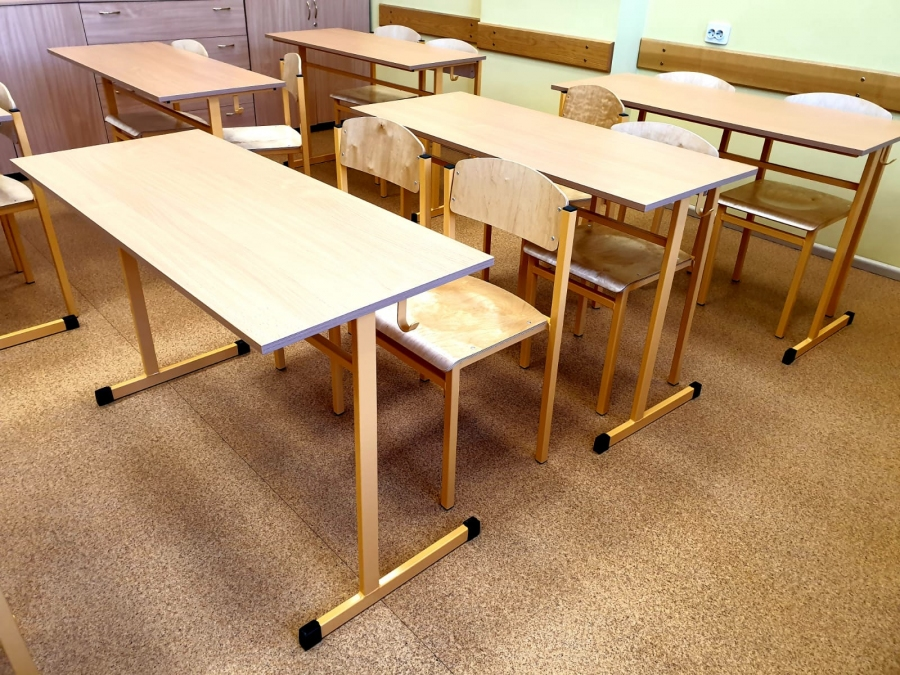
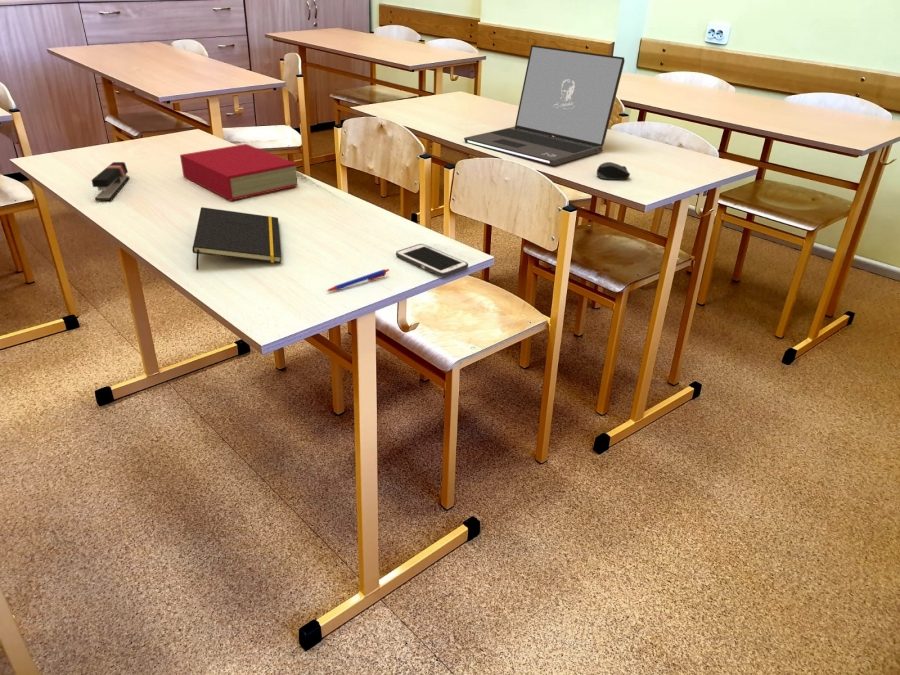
+ computer mouse (613, 170)
+ stapler (111, 178)
+ pen (358, 280)
+ laptop (541, 101)
+ cell phone (431, 259)
+ book (239, 170)
+ notepad (239, 233)
